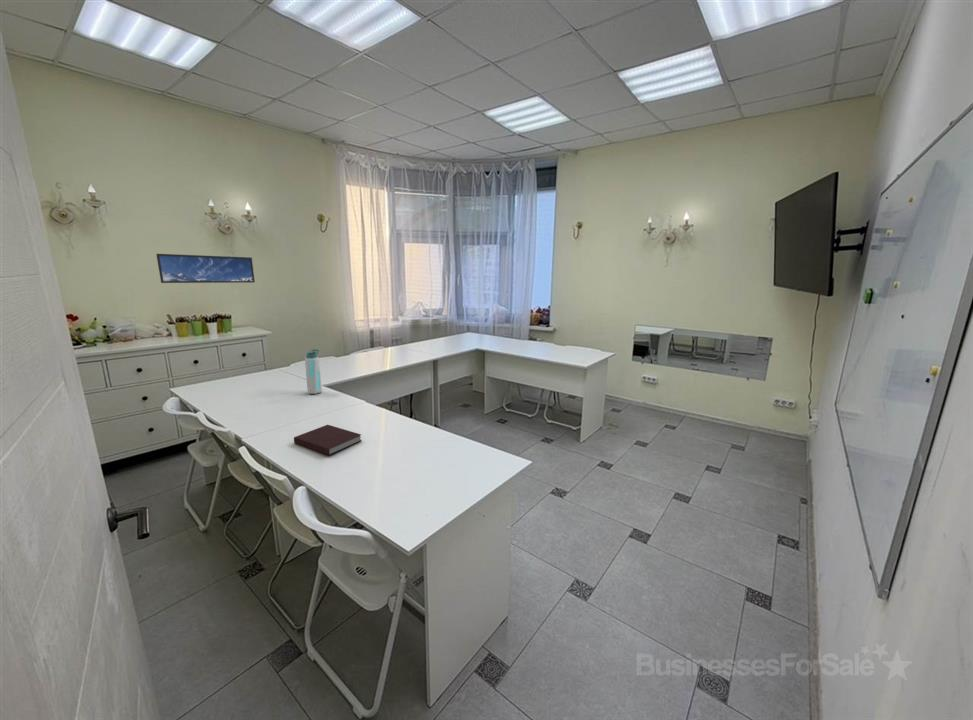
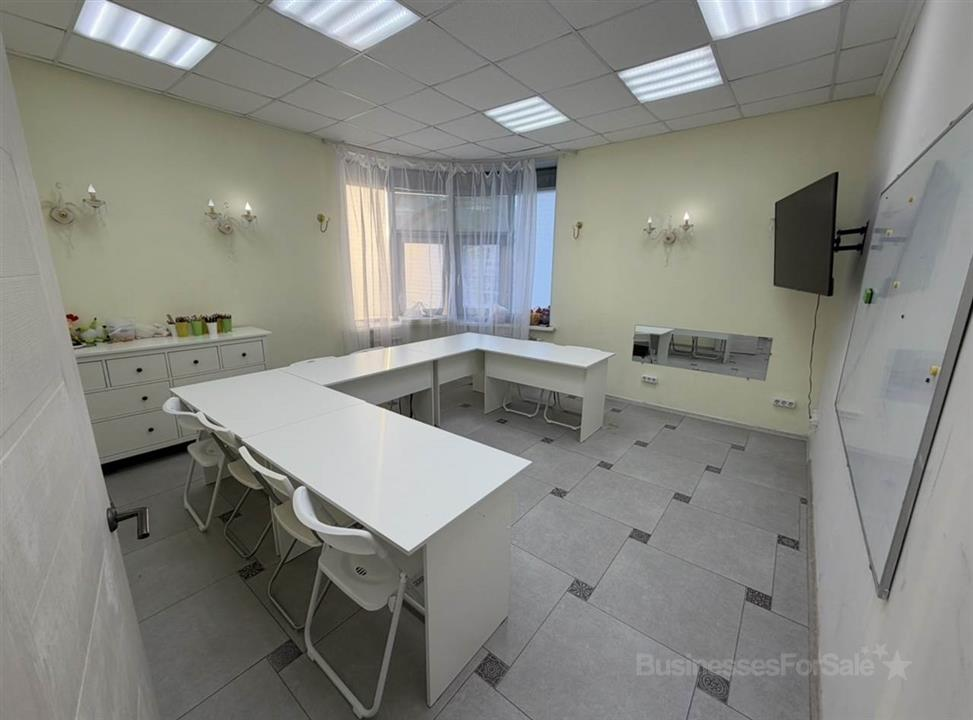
- notebook (328, 438)
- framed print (209, 269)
- water bottle (313, 371)
